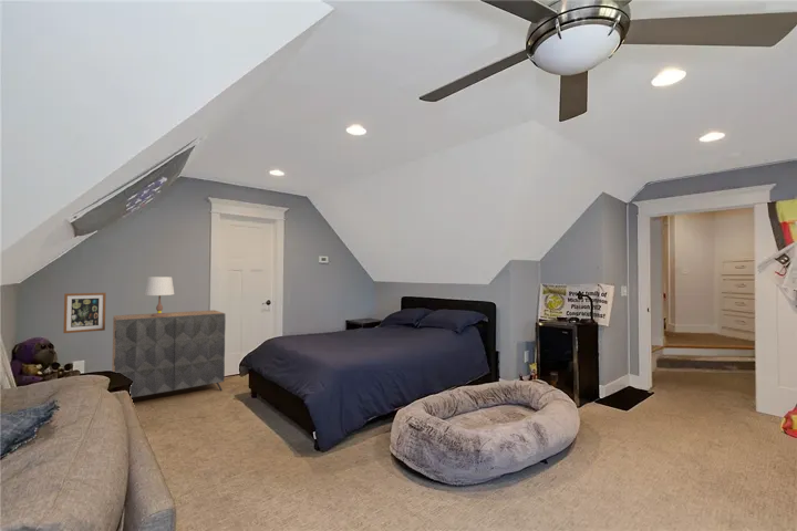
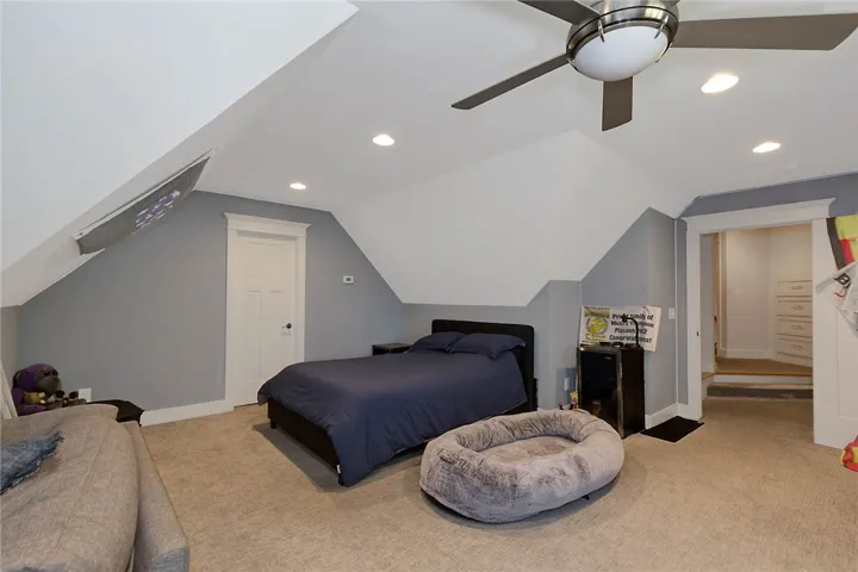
- wall art (85, 312)
- dresser (170, 354)
- table lamp (159, 295)
